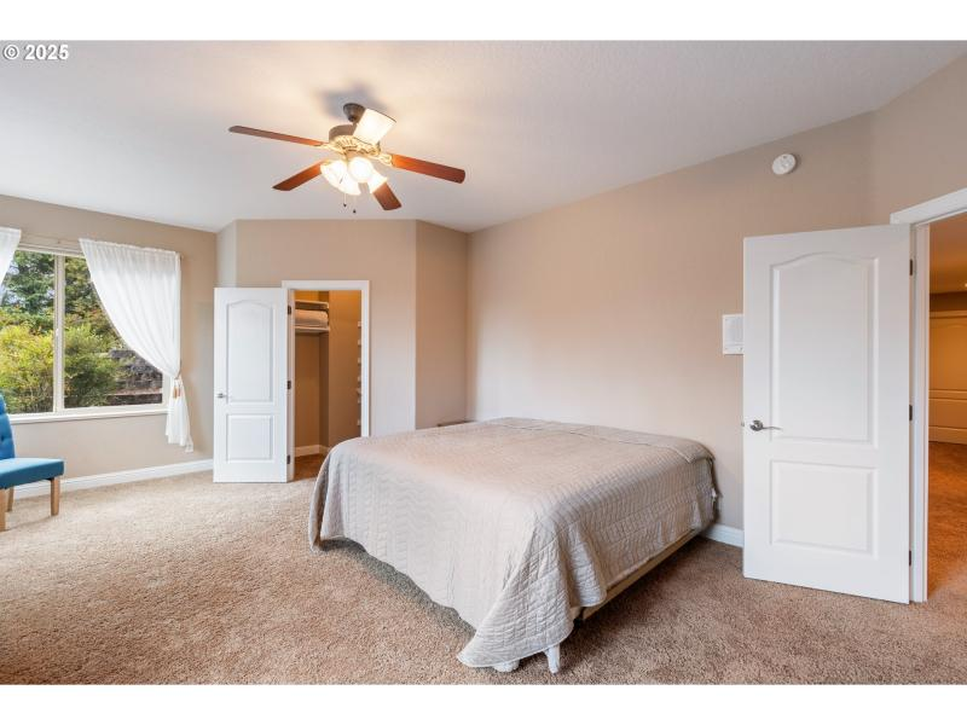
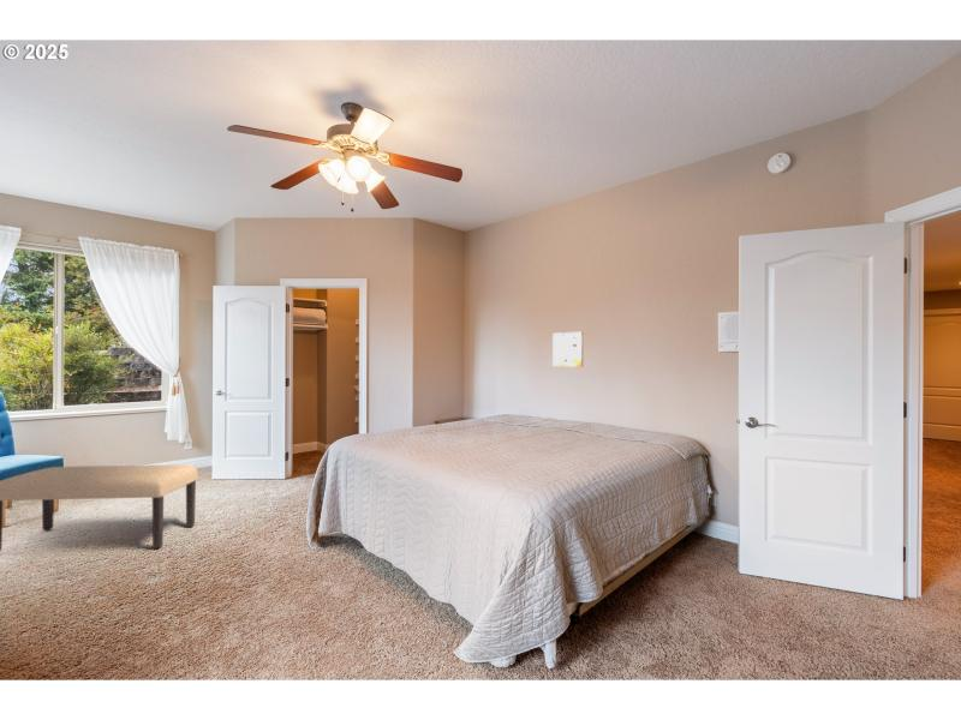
+ bench (96, 498)
+ wall art (567, 349)
